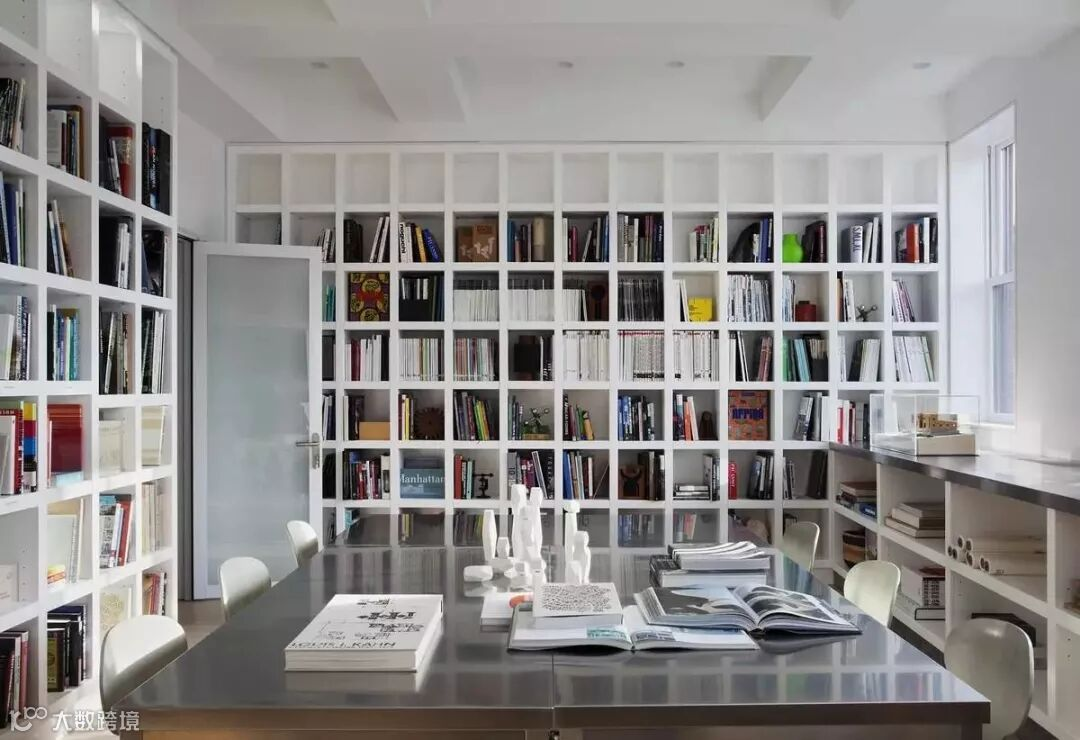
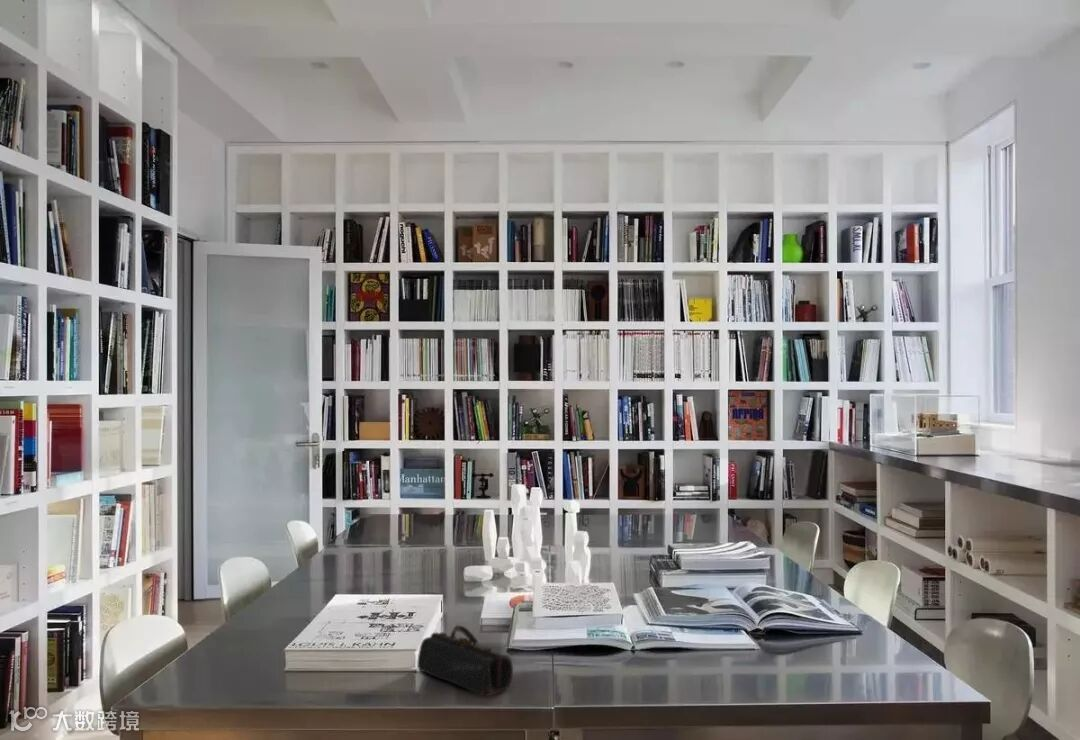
+ pencil case (464, 652)
